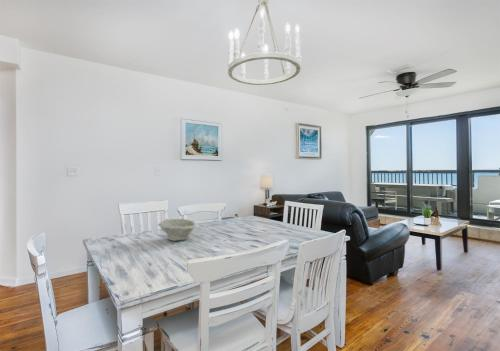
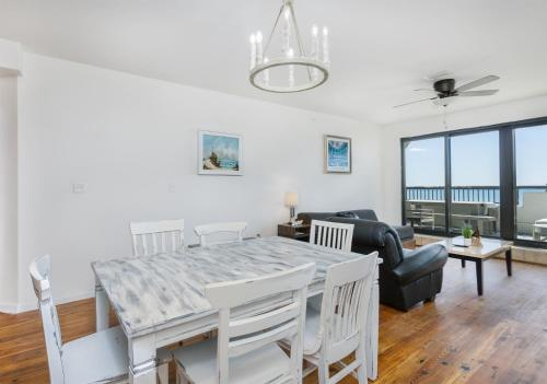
- bowl (178, 230)
